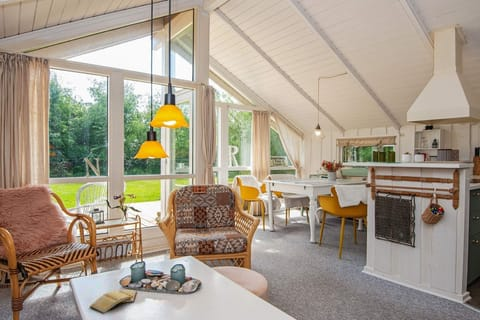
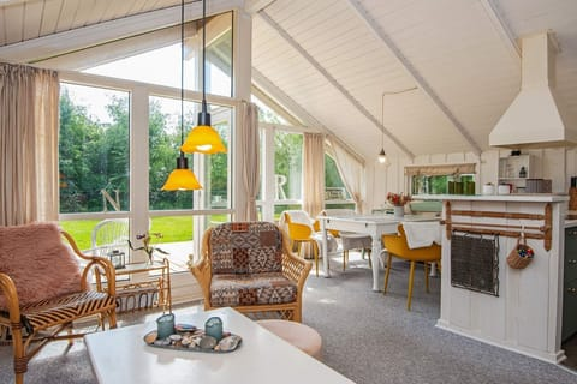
- diary (114, 298)
